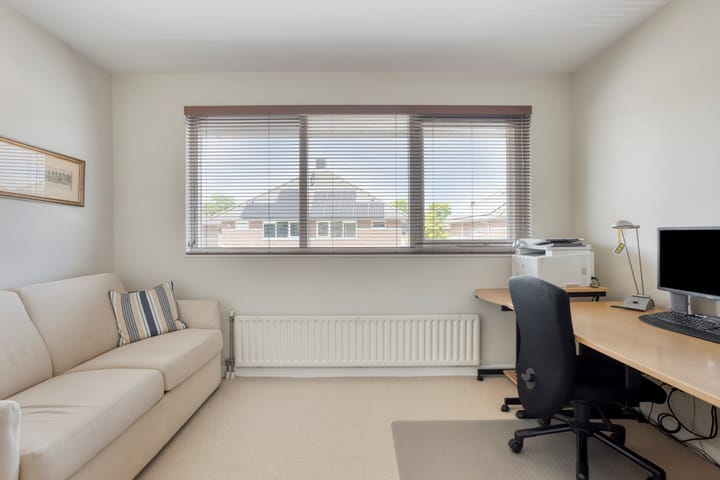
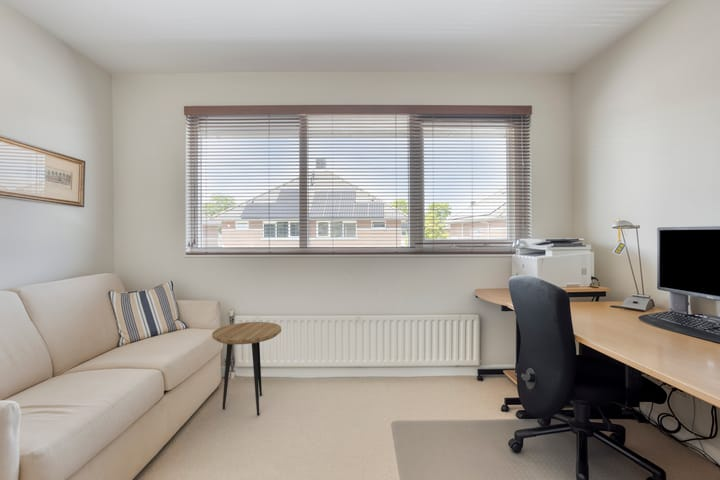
+ side table (253, 368)
